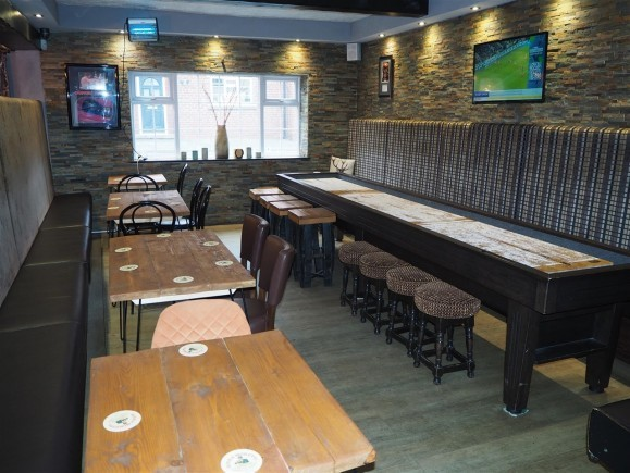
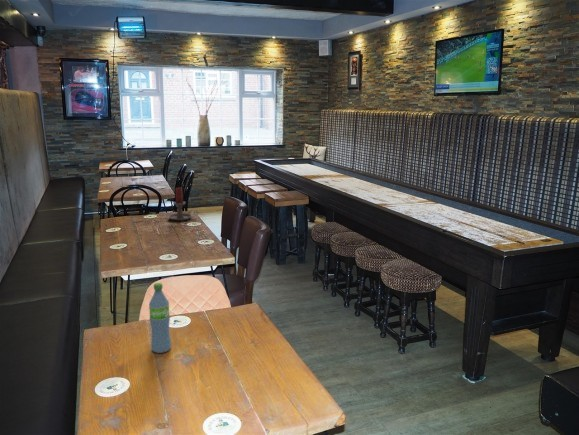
+ candle holder (182, 202)
+ water bottle (159, 317)
